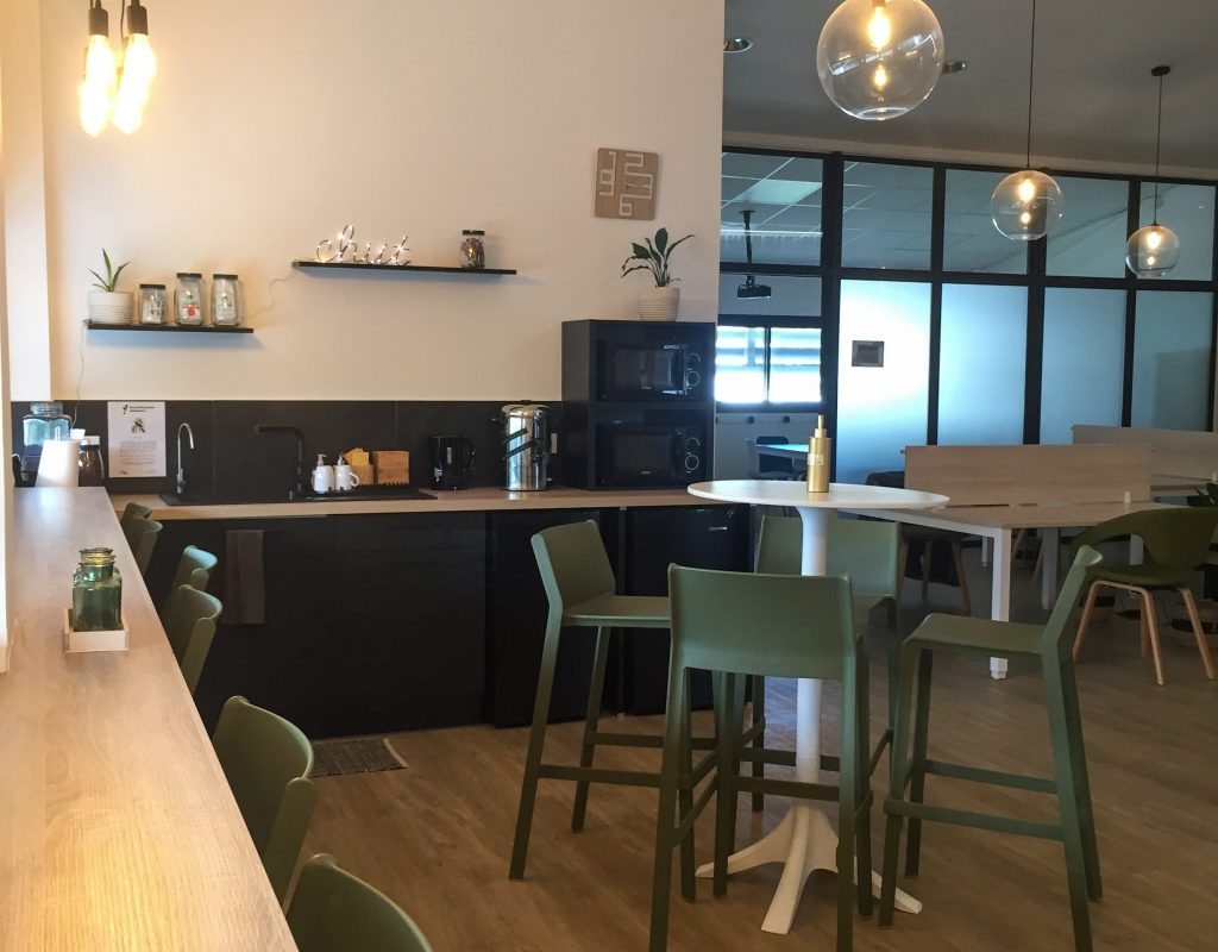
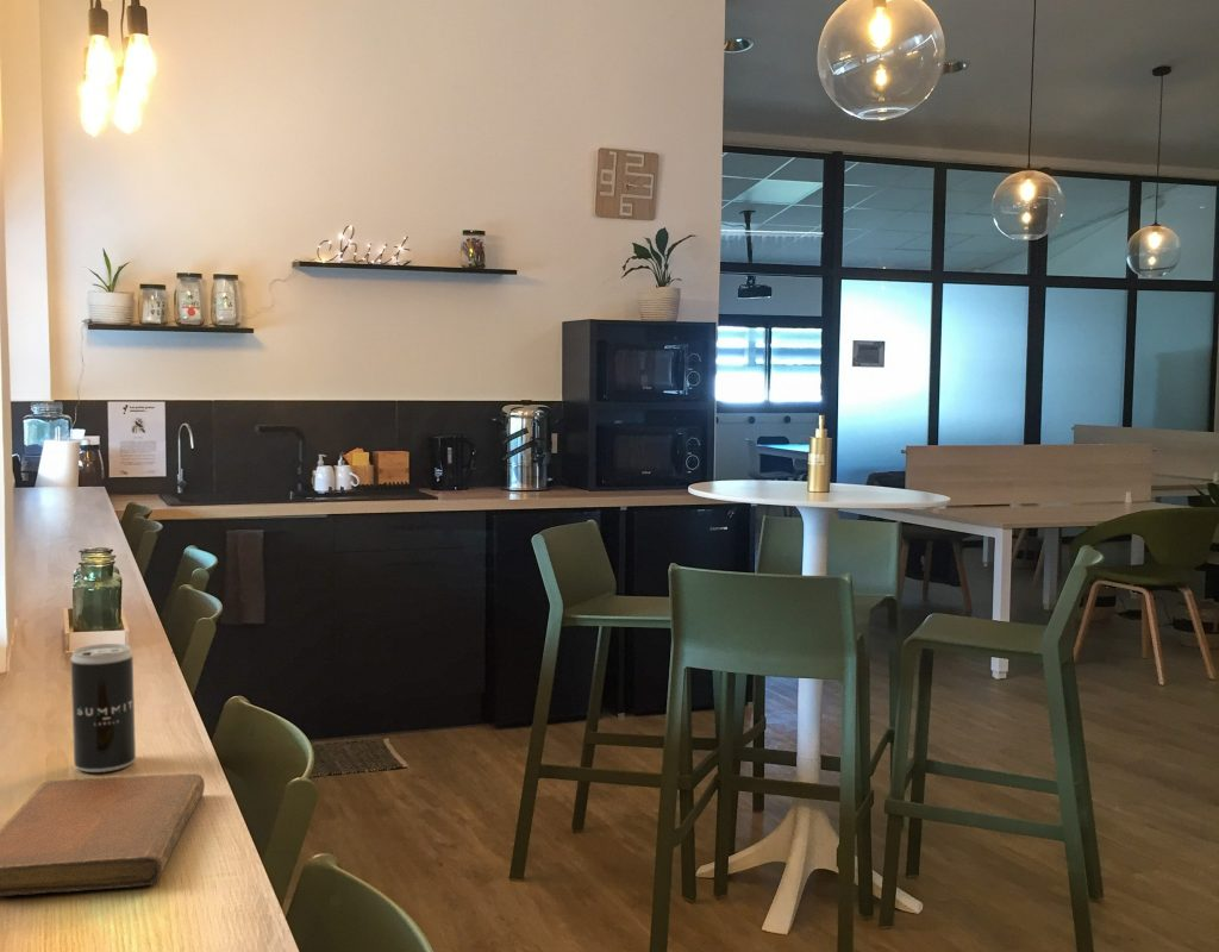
+ beverage can (102, 707)
+ notebook (98, 827)
